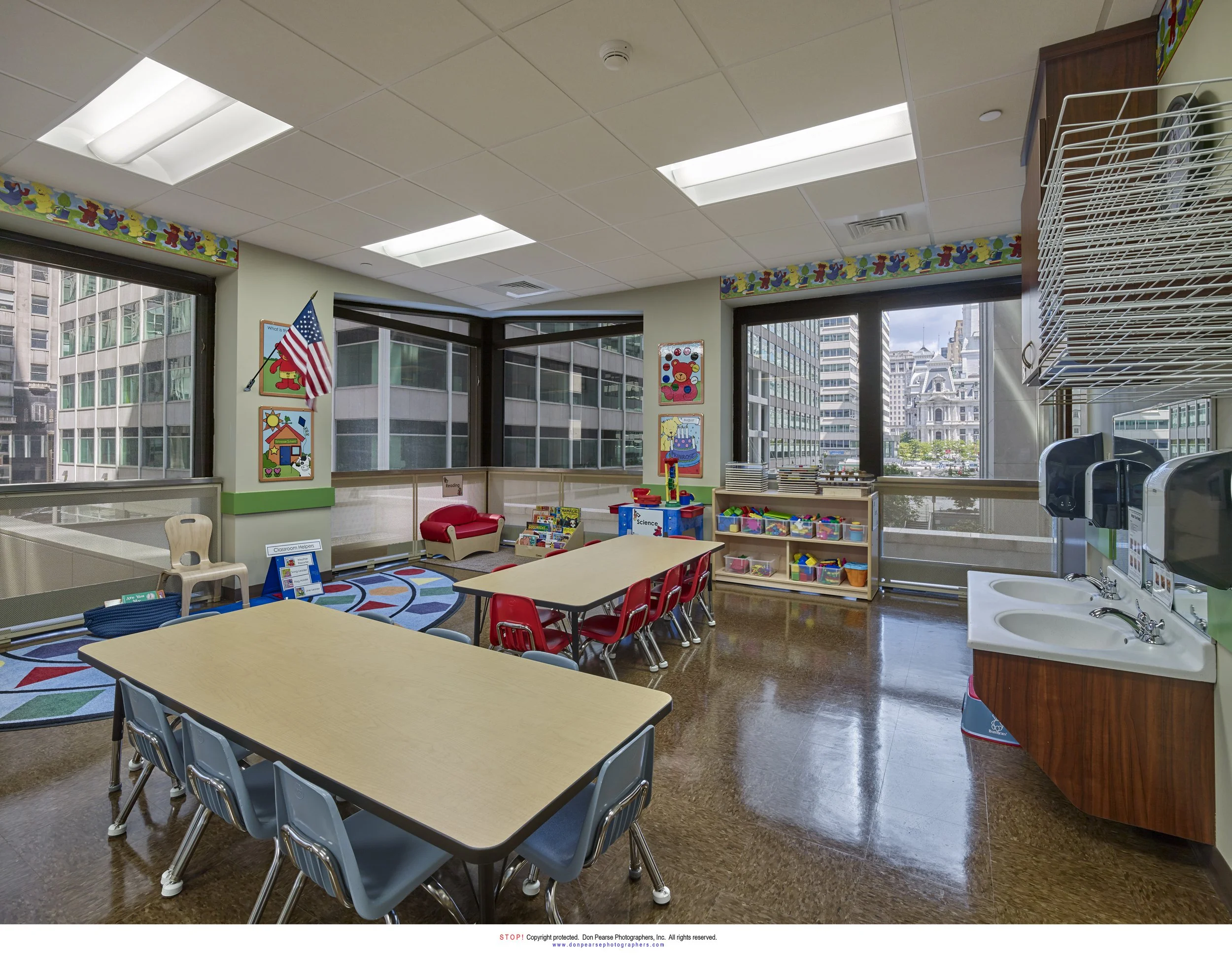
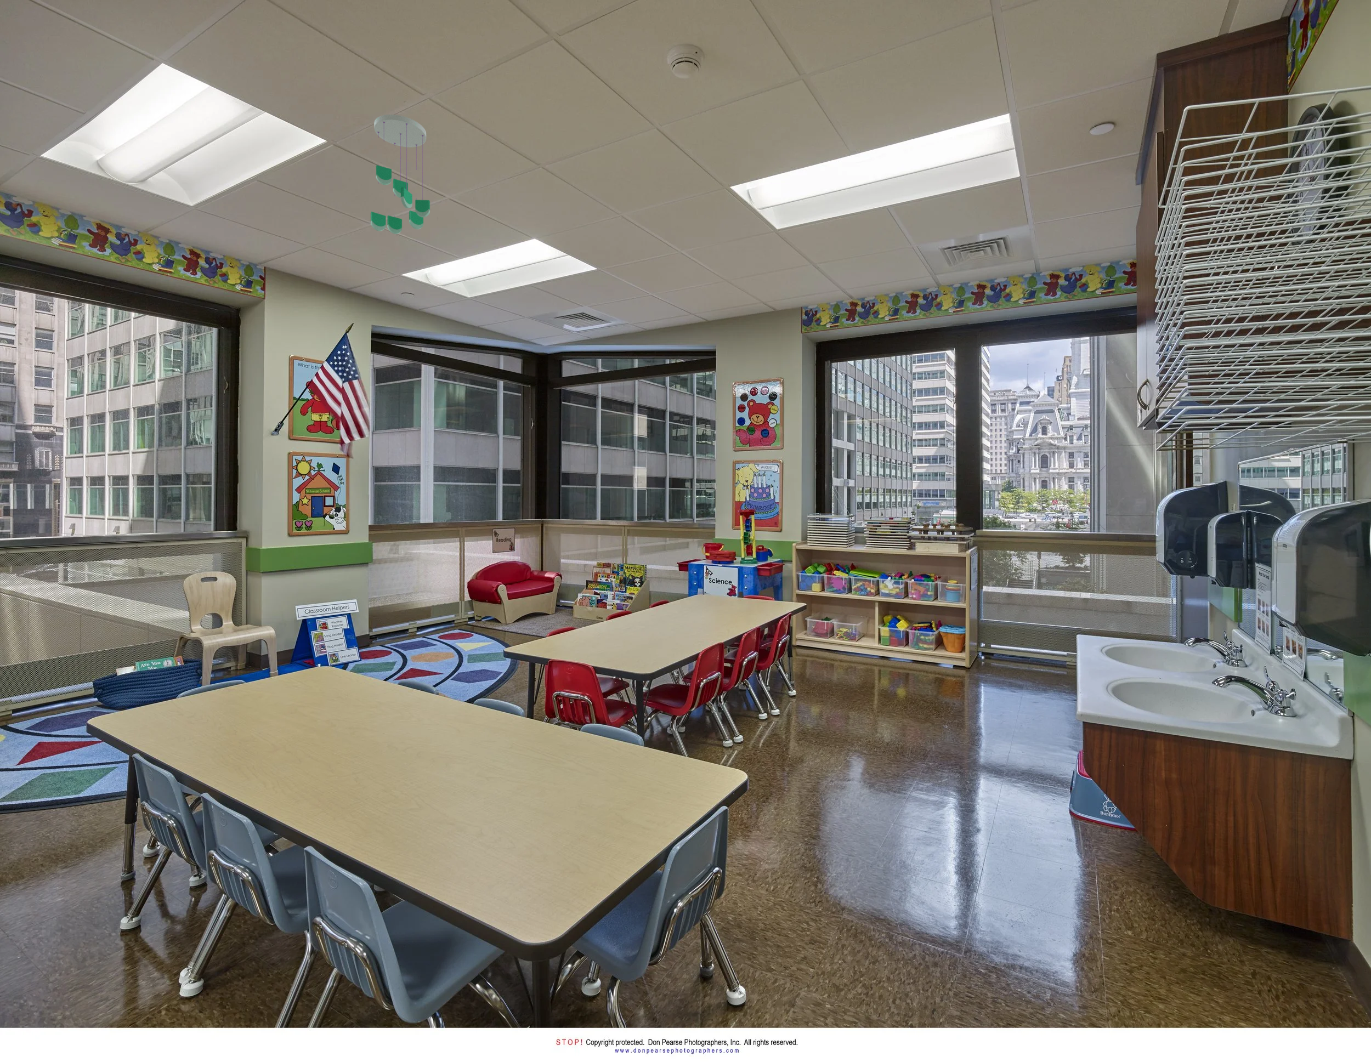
+ ceiling mobile (401, 179)
